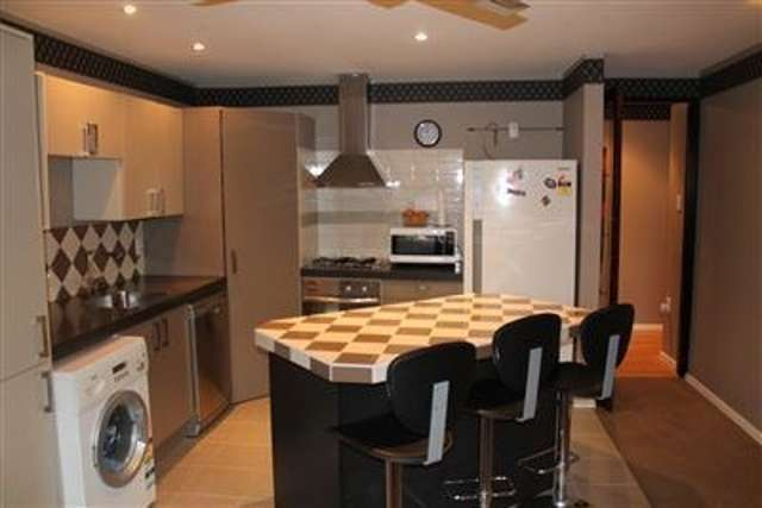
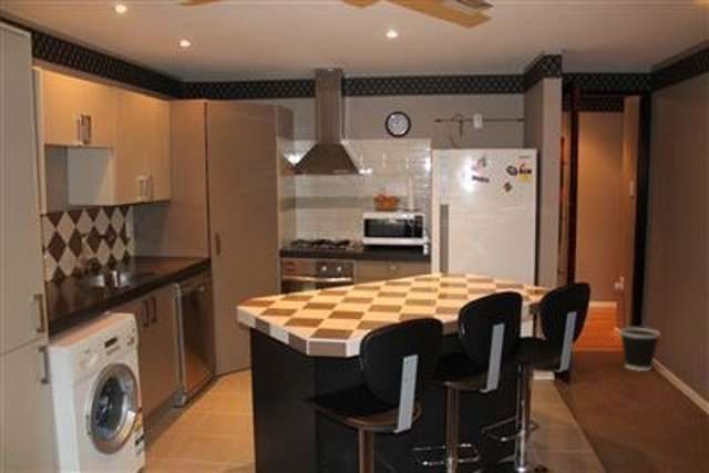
+ wastebasket (638, 349)
